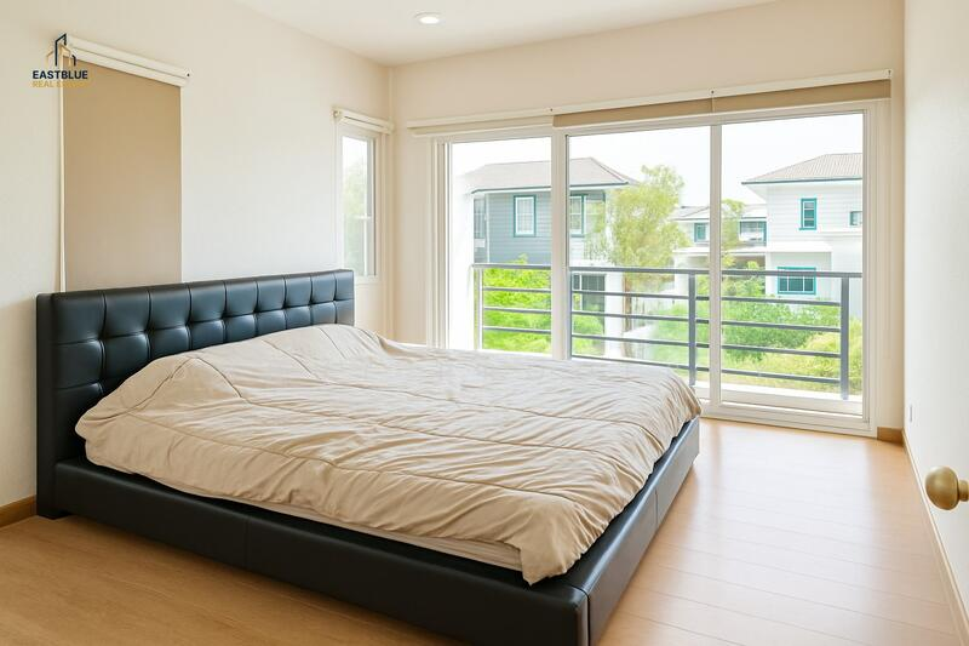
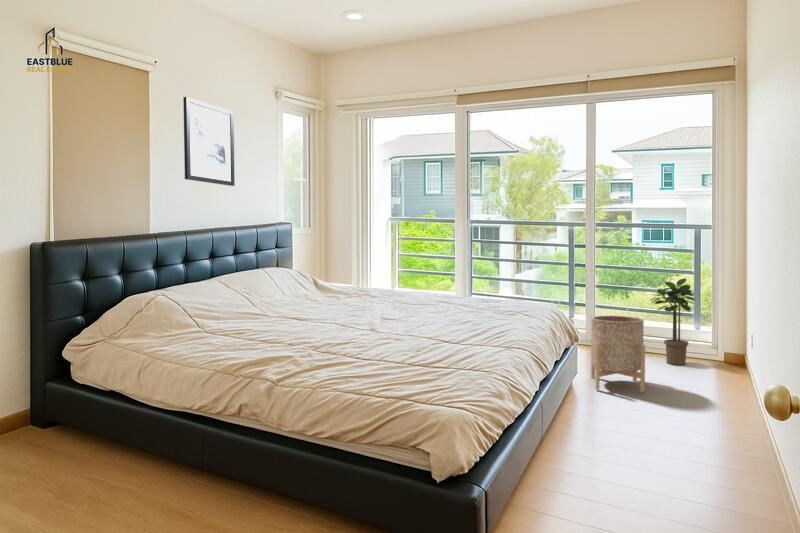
+ potted plant (673, 320)
+ planter (616, 351)
+ wall art (210, 143)
